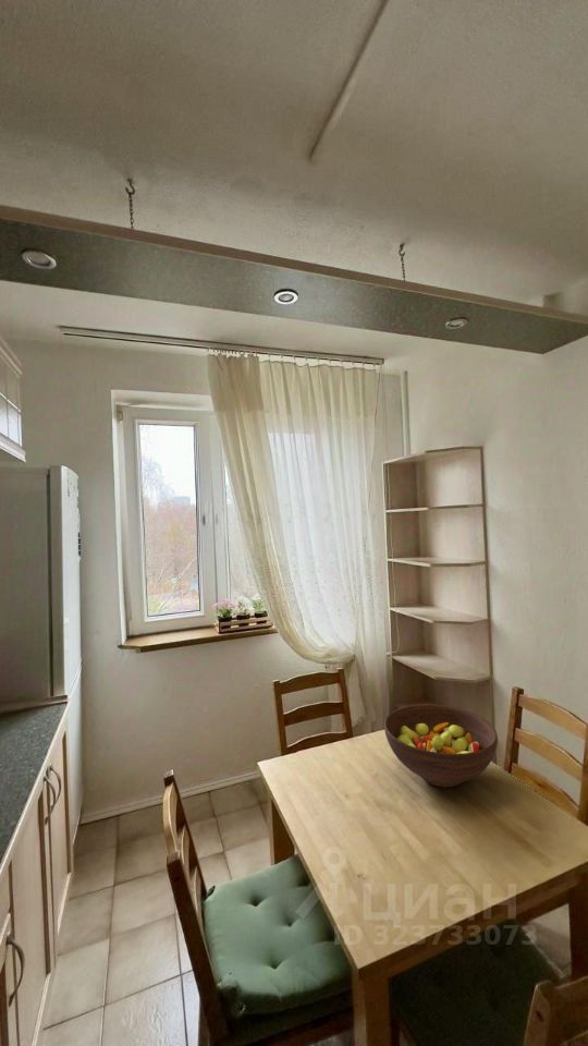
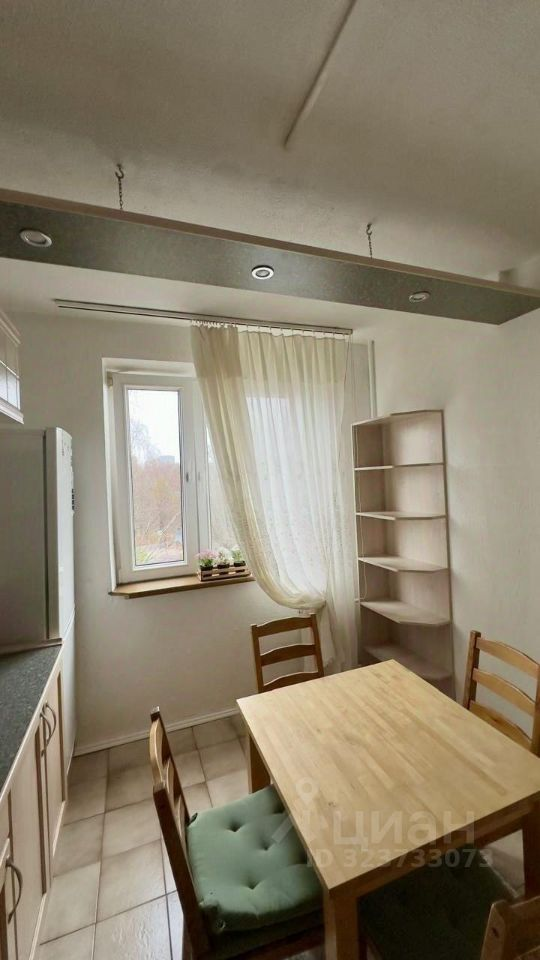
- fruit bowl (439, 751)
